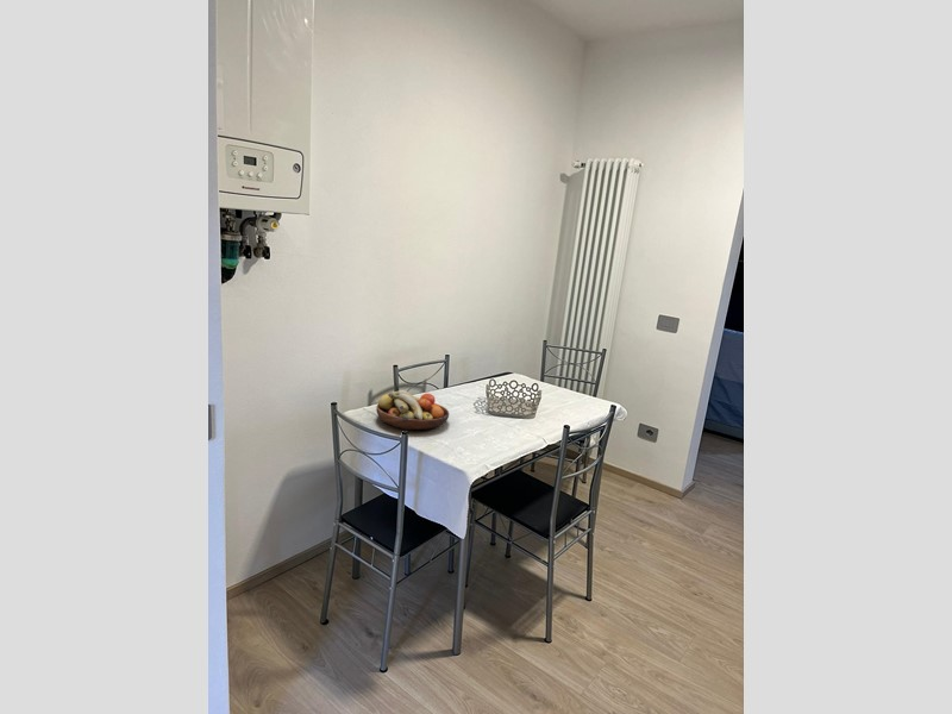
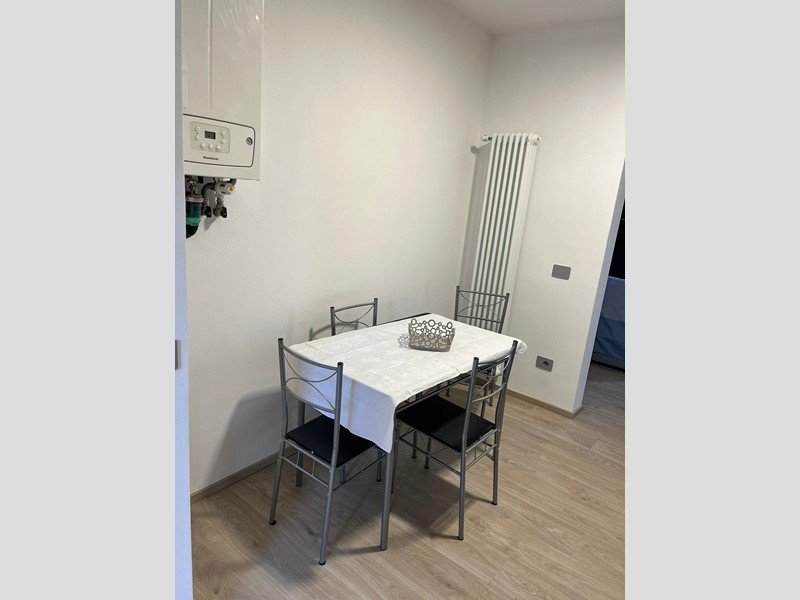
- fruit bowl (413, 406)
